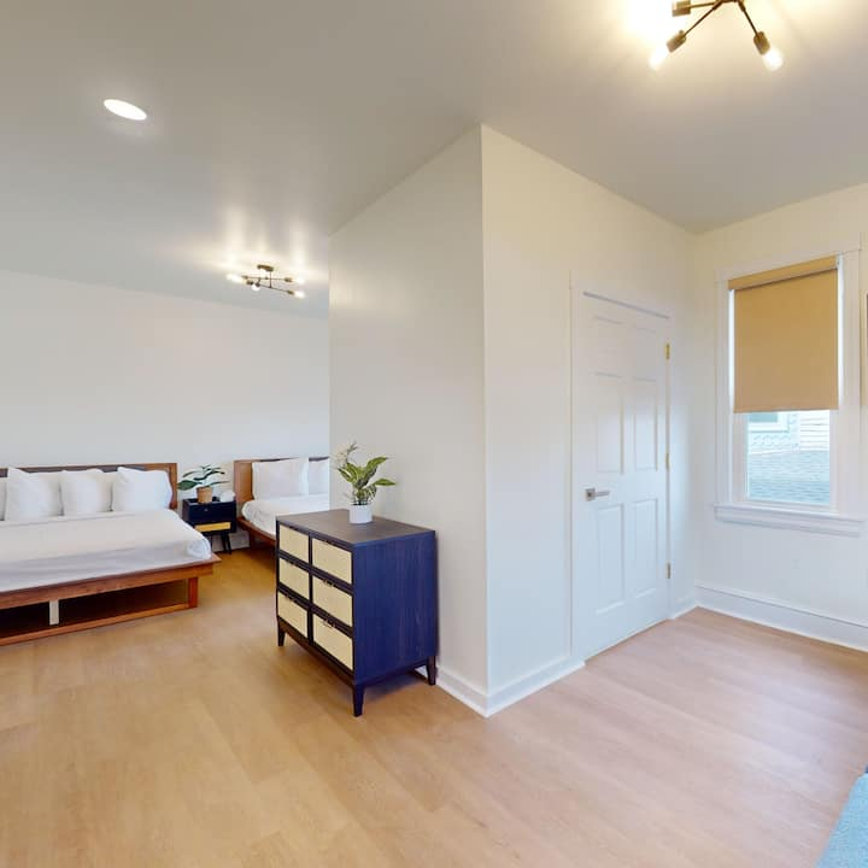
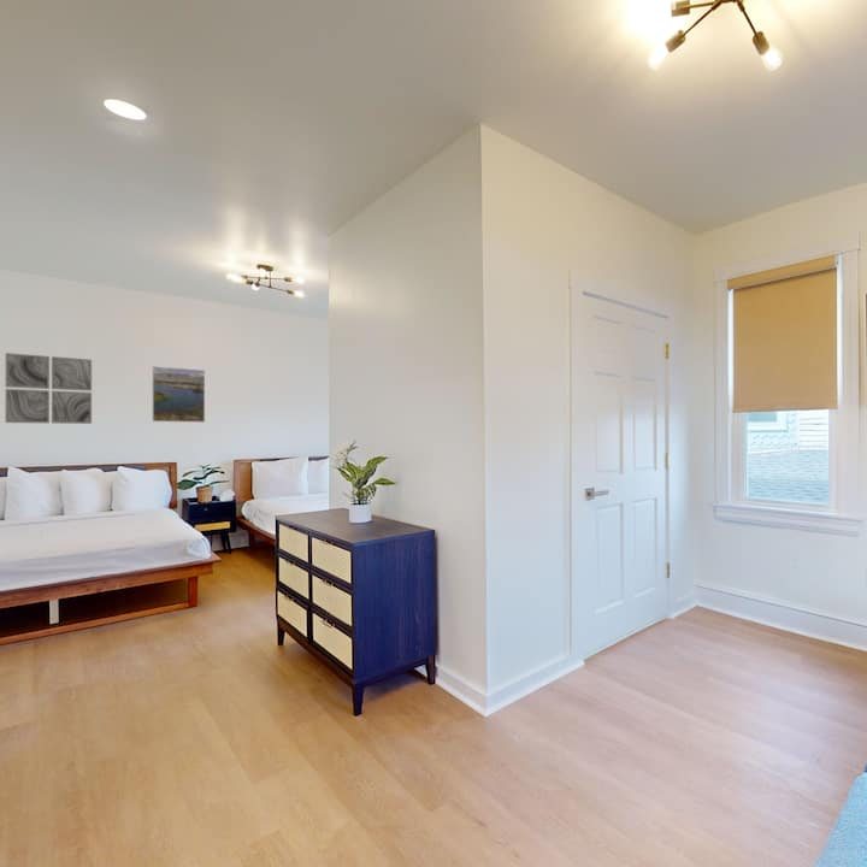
+ wall art (48, 390)
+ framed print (178, 395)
